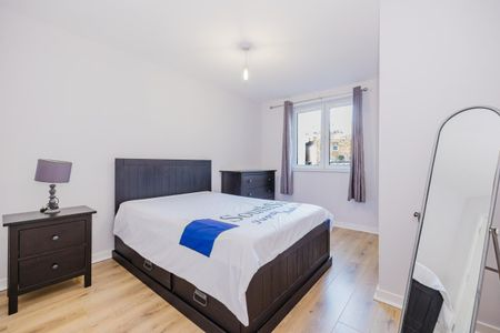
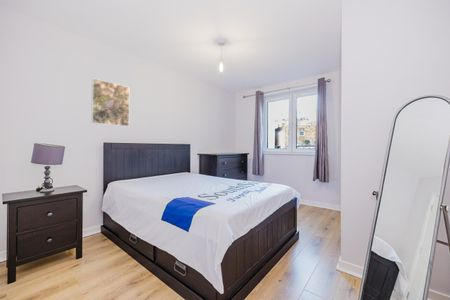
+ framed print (111, 103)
